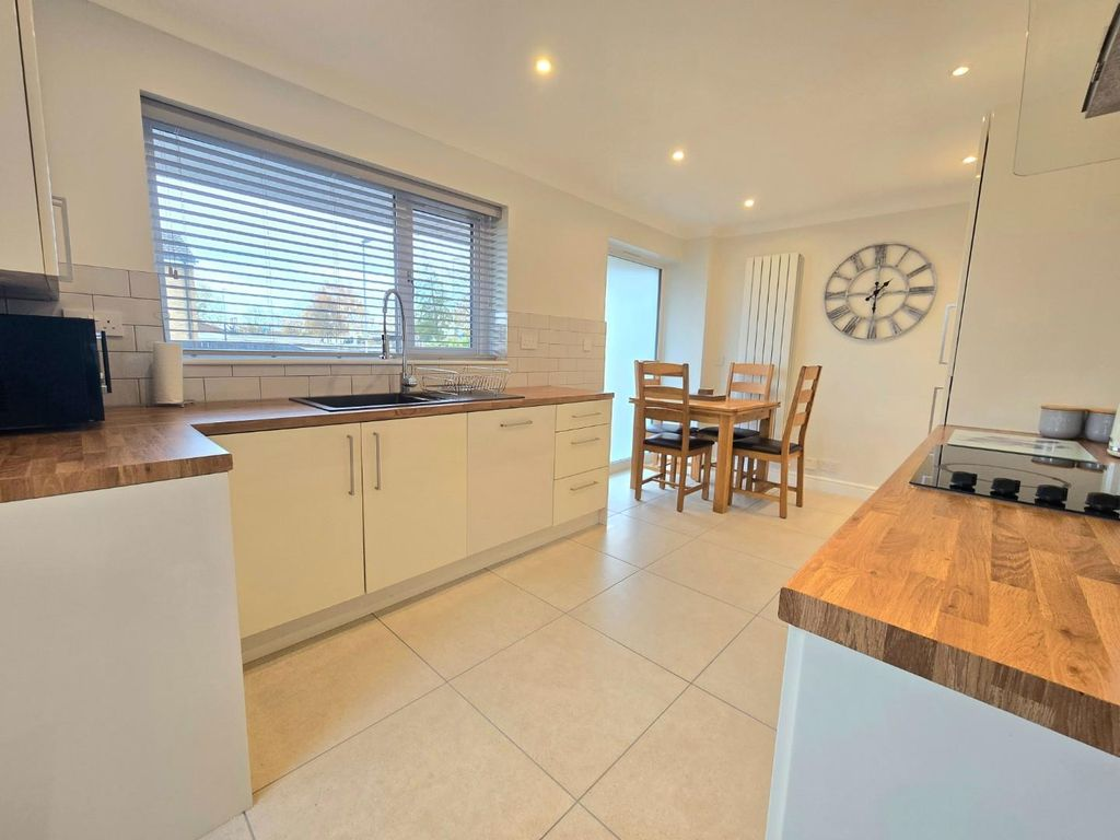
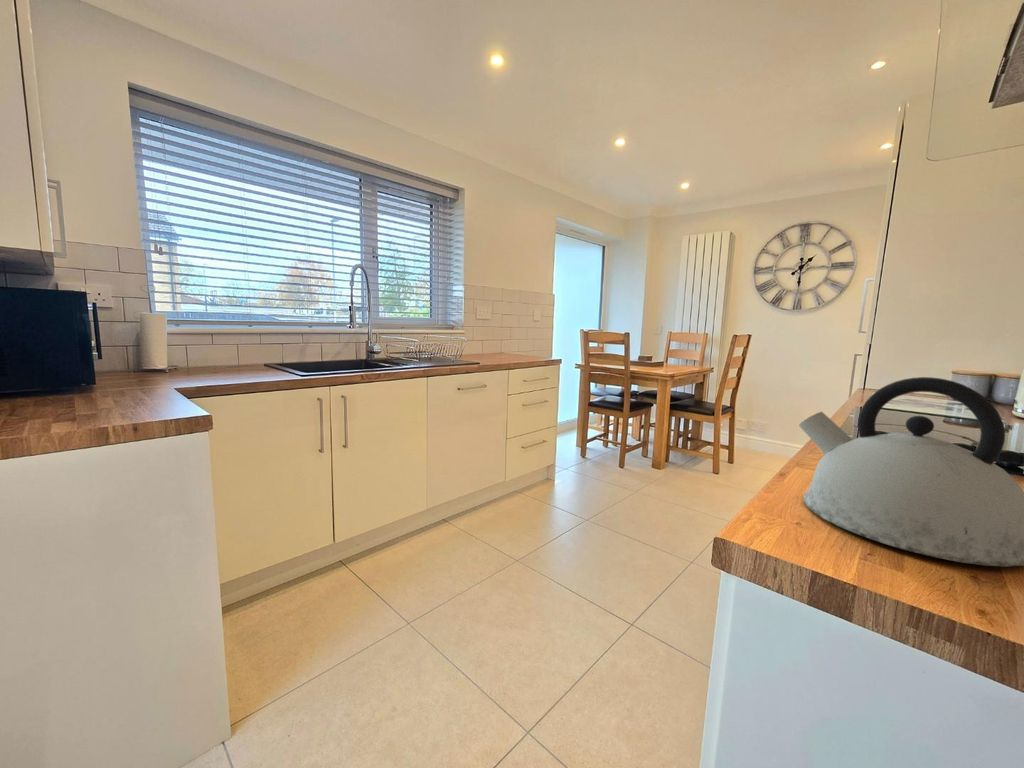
+ kettle (904, 448)
